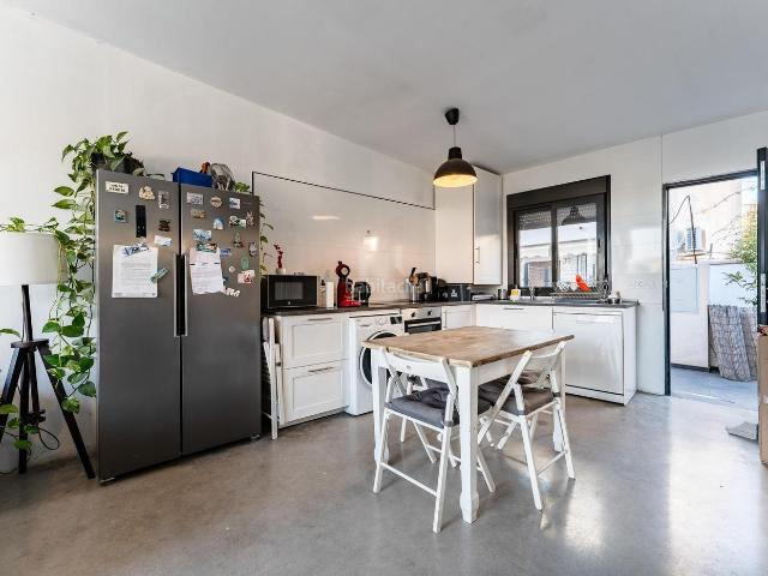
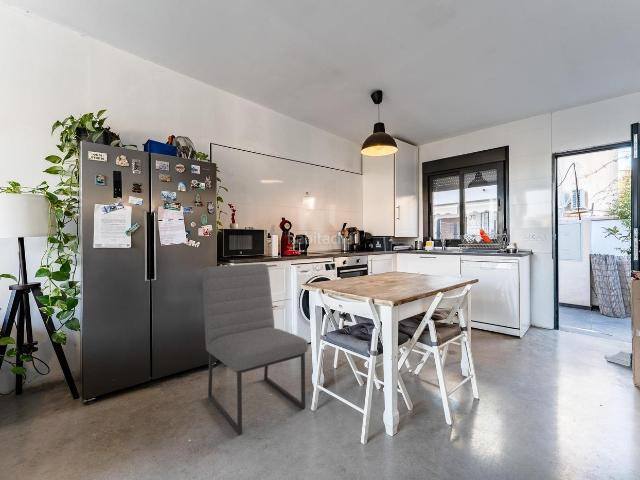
+ chair (252, 334)
